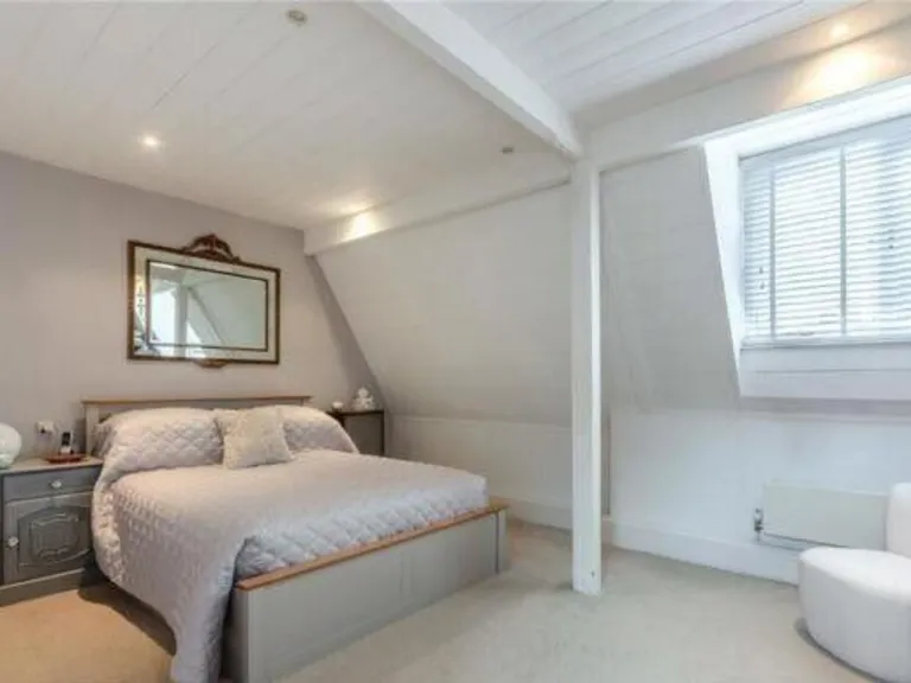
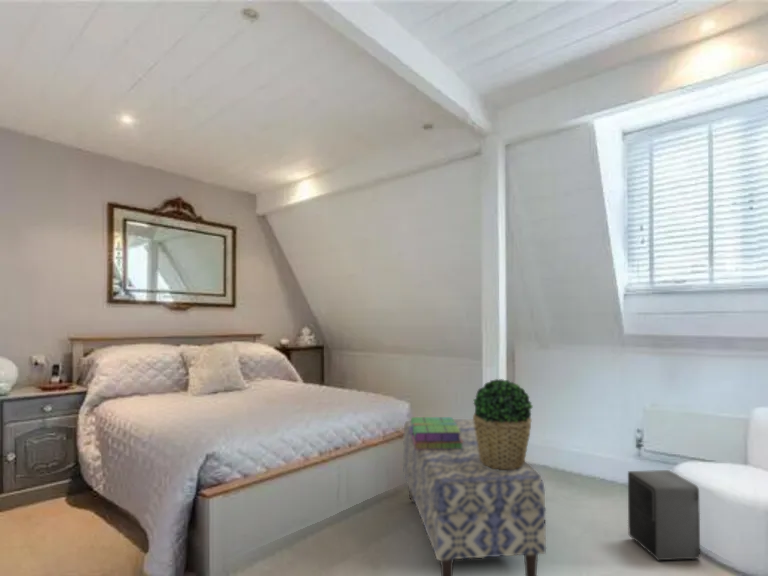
+ potted plant (502, 421)
+ bench (461, 488)
+ speaker (665, 513)
+ stack of books (434, 431)
